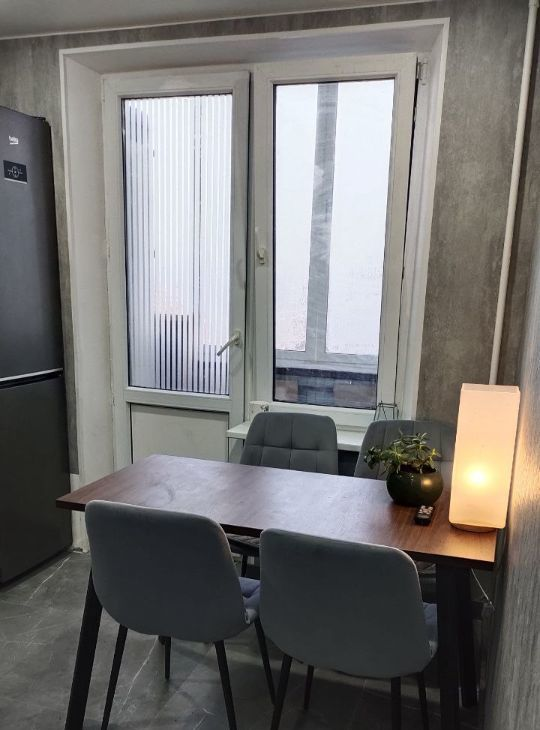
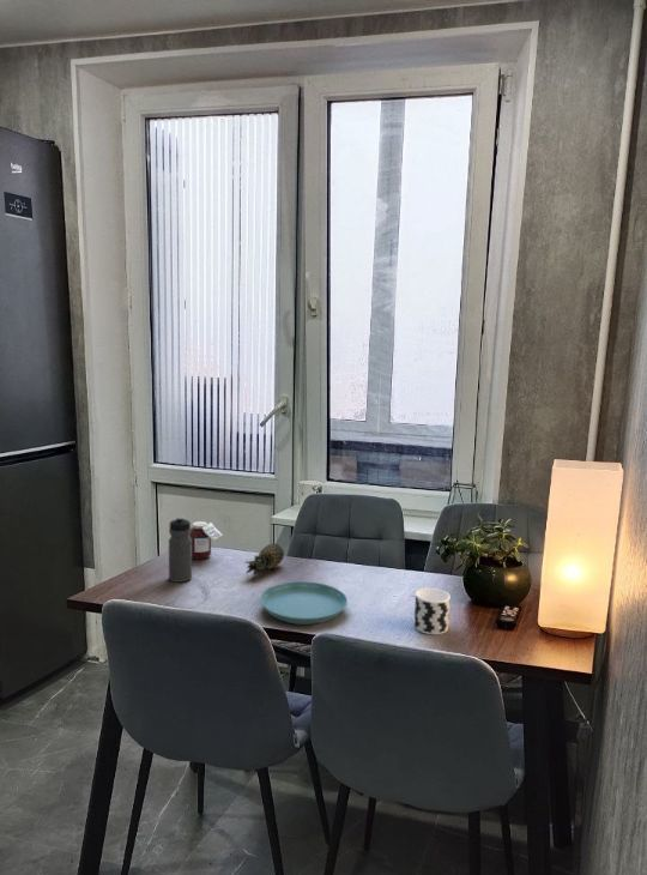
+ saucer (303, 603)
+ fruit (265, 559)
+ cup (434, 609)
+ jar (204, 539)
+ water bottle (180, 548)
